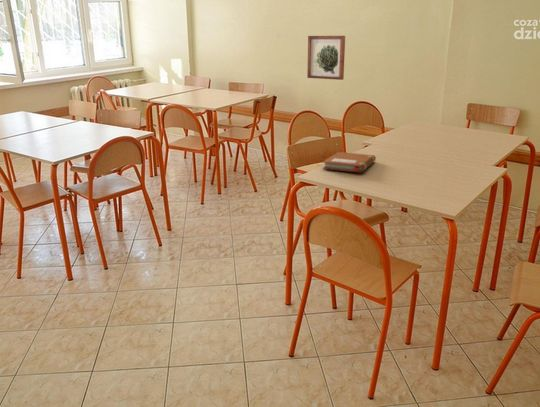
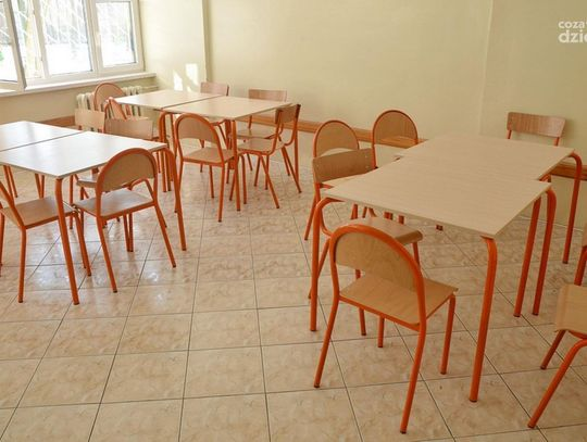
- wall art (325, 57)
- notebook (349, 162)
